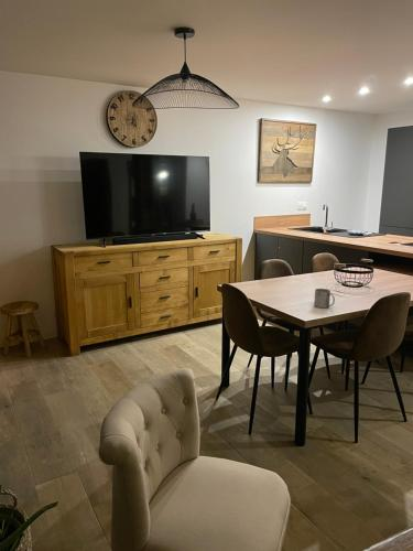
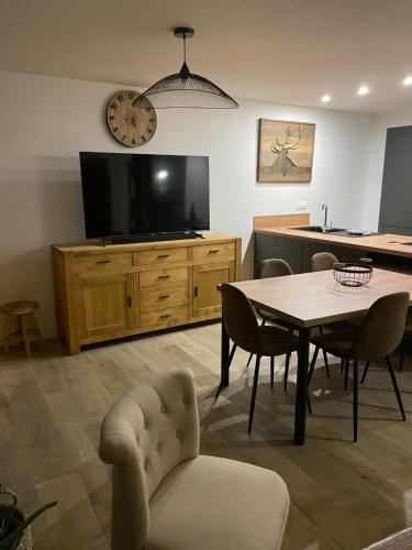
- mug (325, 299)
